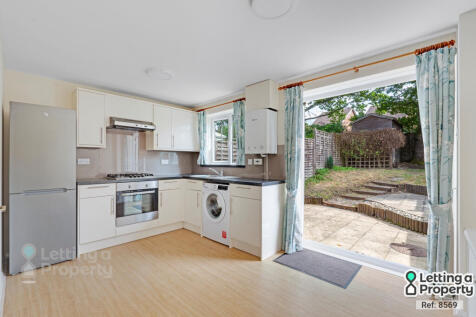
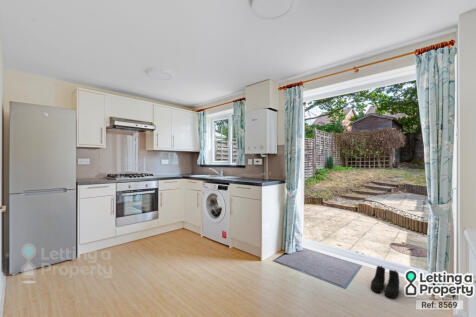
+ boots (384, 279)
